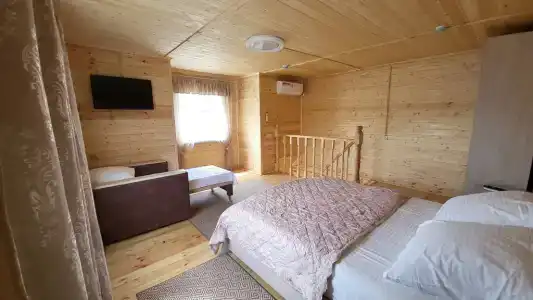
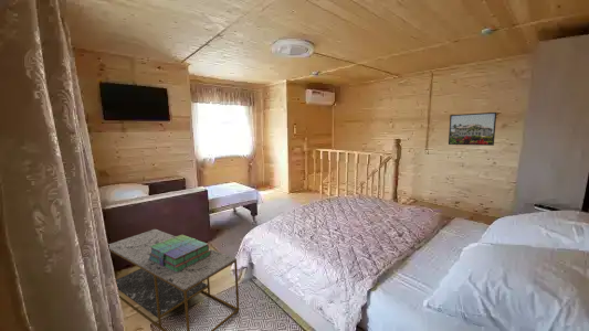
+ stack of books (179, 250)
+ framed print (471, 129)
+ coffee table (168, 276)
